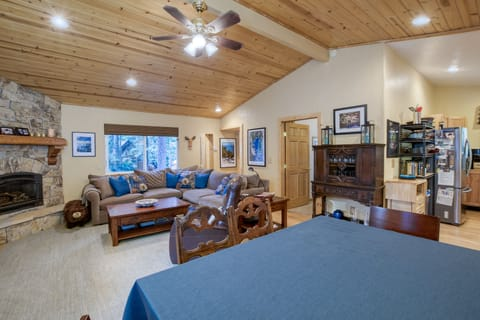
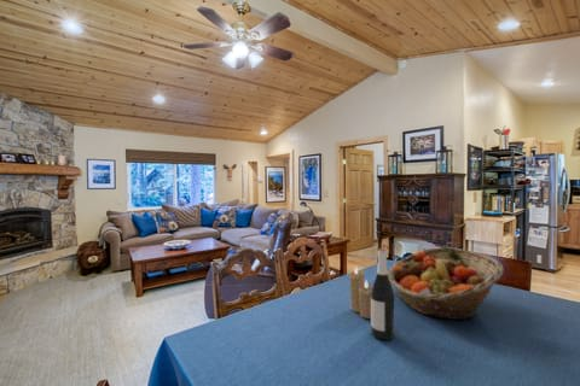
+ wine bottle (382, 292)
+ fruit basket (439, 277)
+ candle (361, 291)
